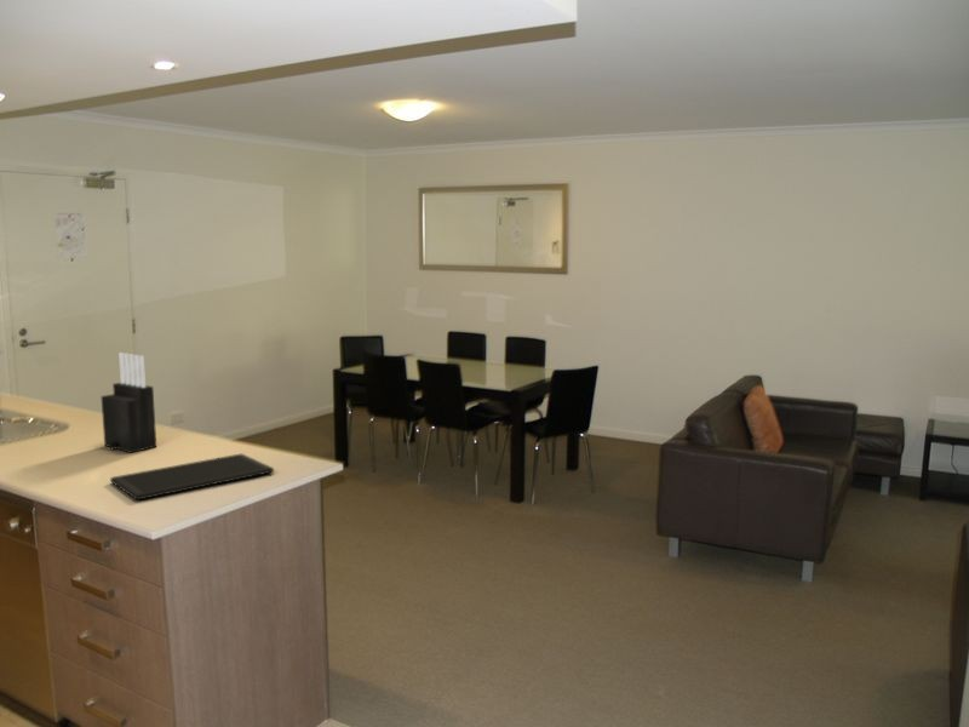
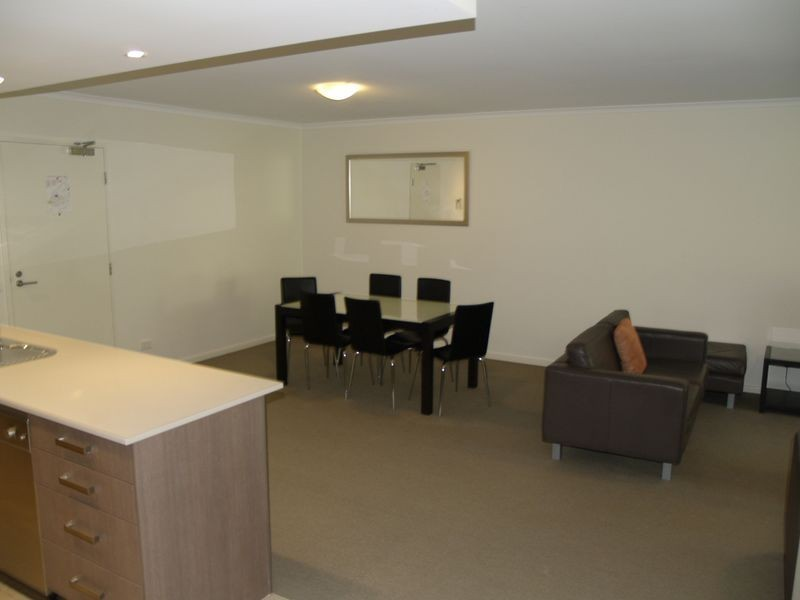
- cutting board (194, 475)
- knife block (125, 401)
